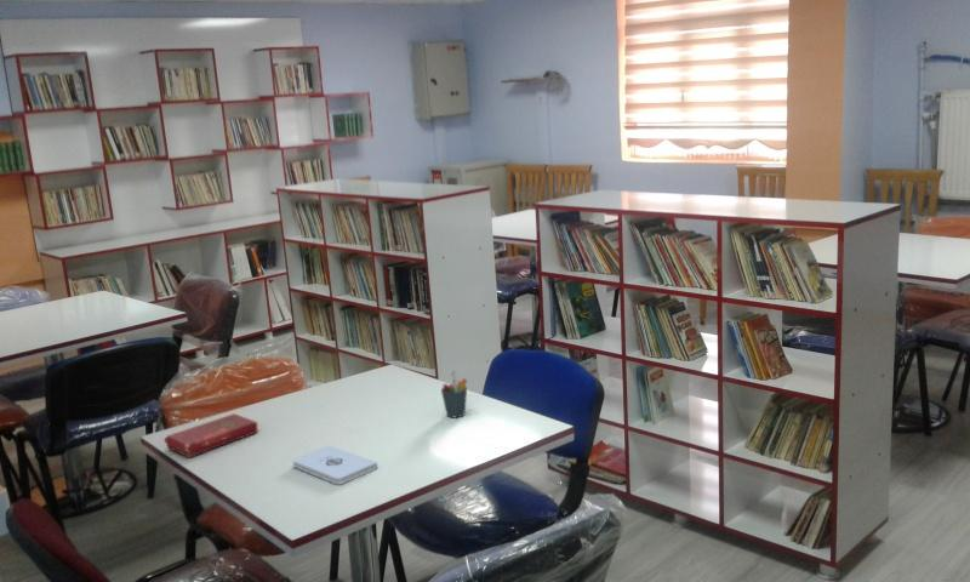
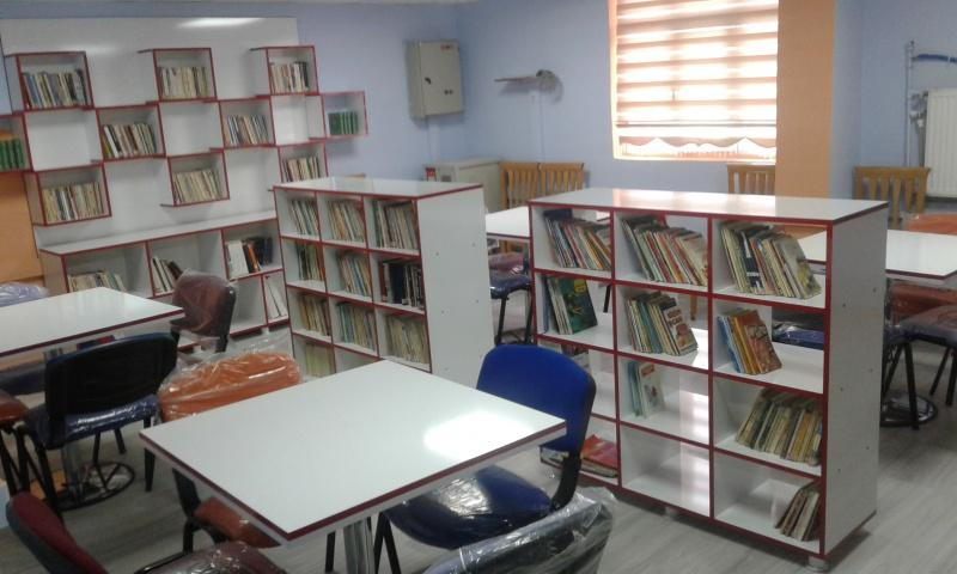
- book (211, 434)
- pen holder (455, 394)
- notepad (333, 463)
